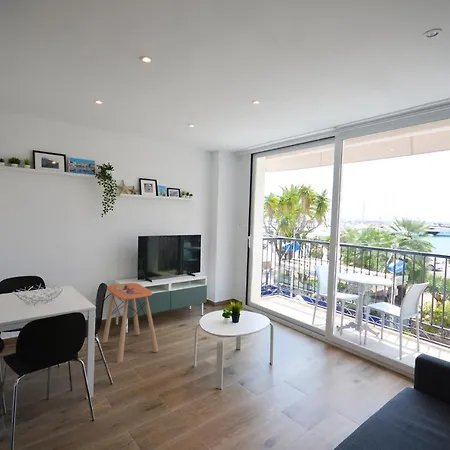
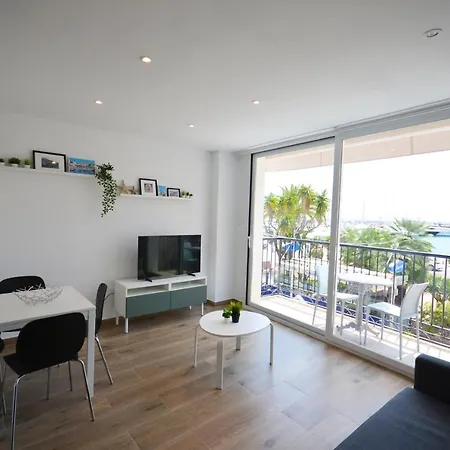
- side table (131, 319)
